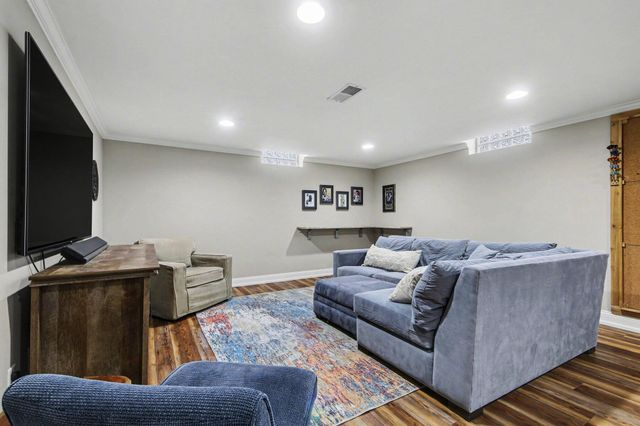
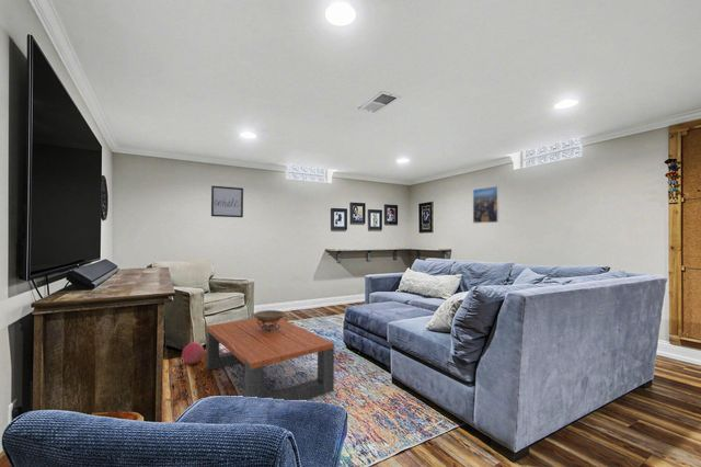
+ coffee table (264, 355)
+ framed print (485, 205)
+ decorative bowl (268, 321)
+ ball (193, 352)
+ wall art (227, 202)
